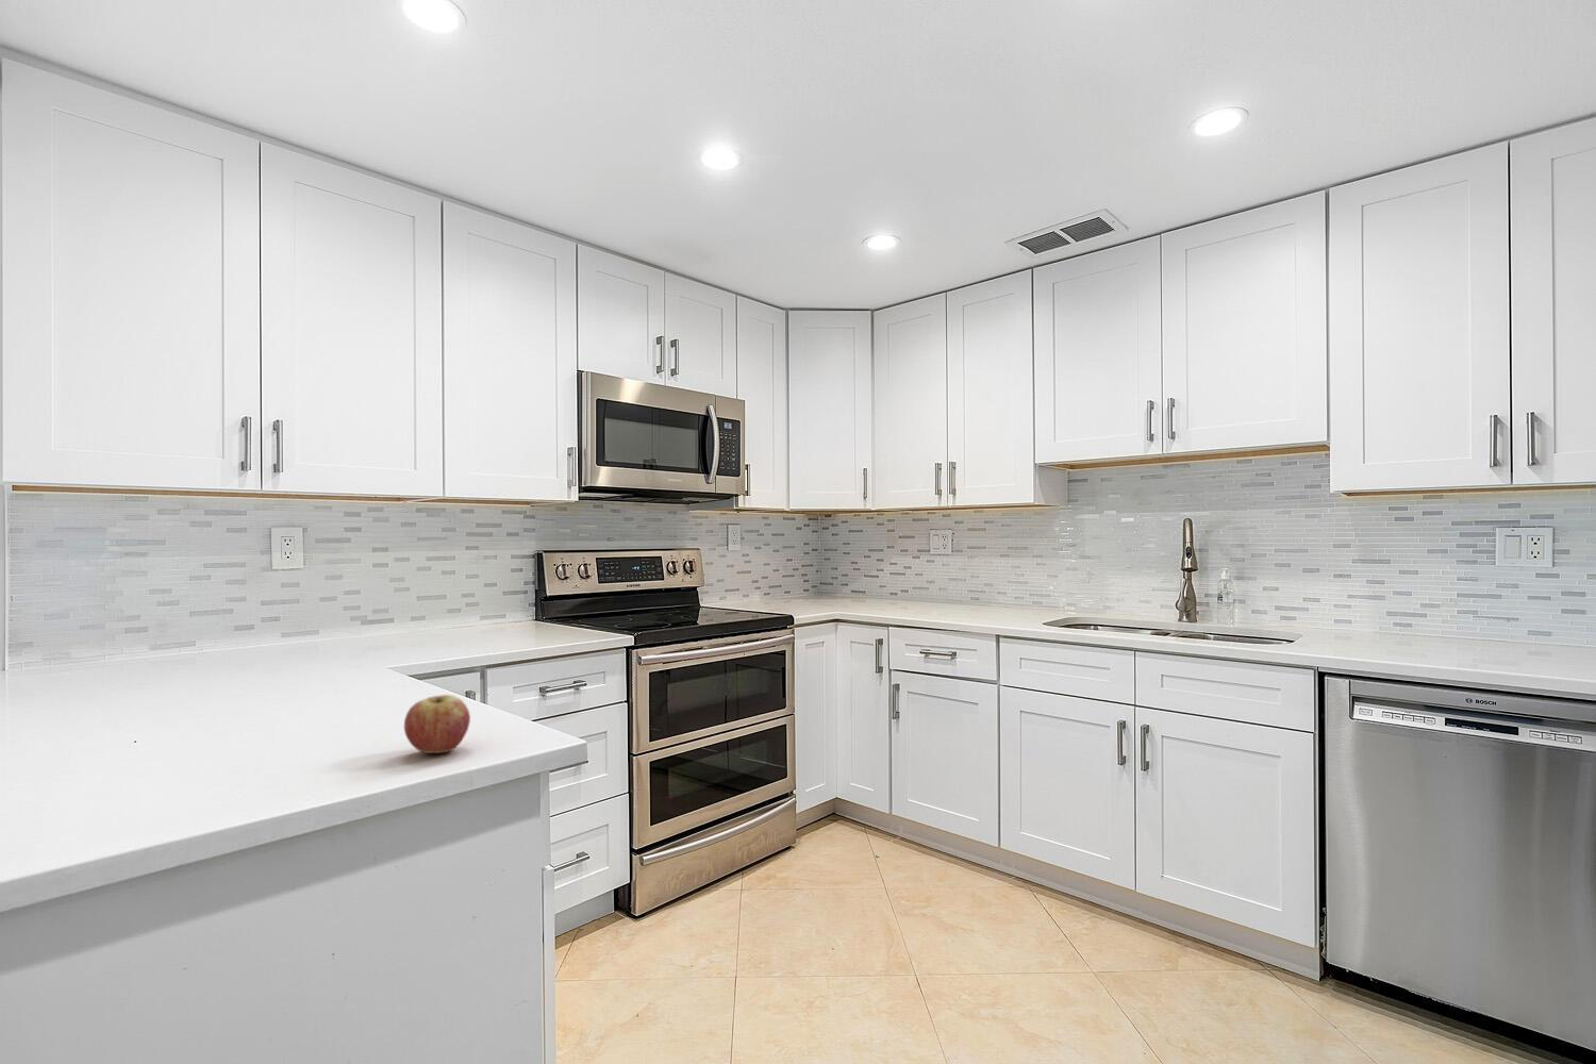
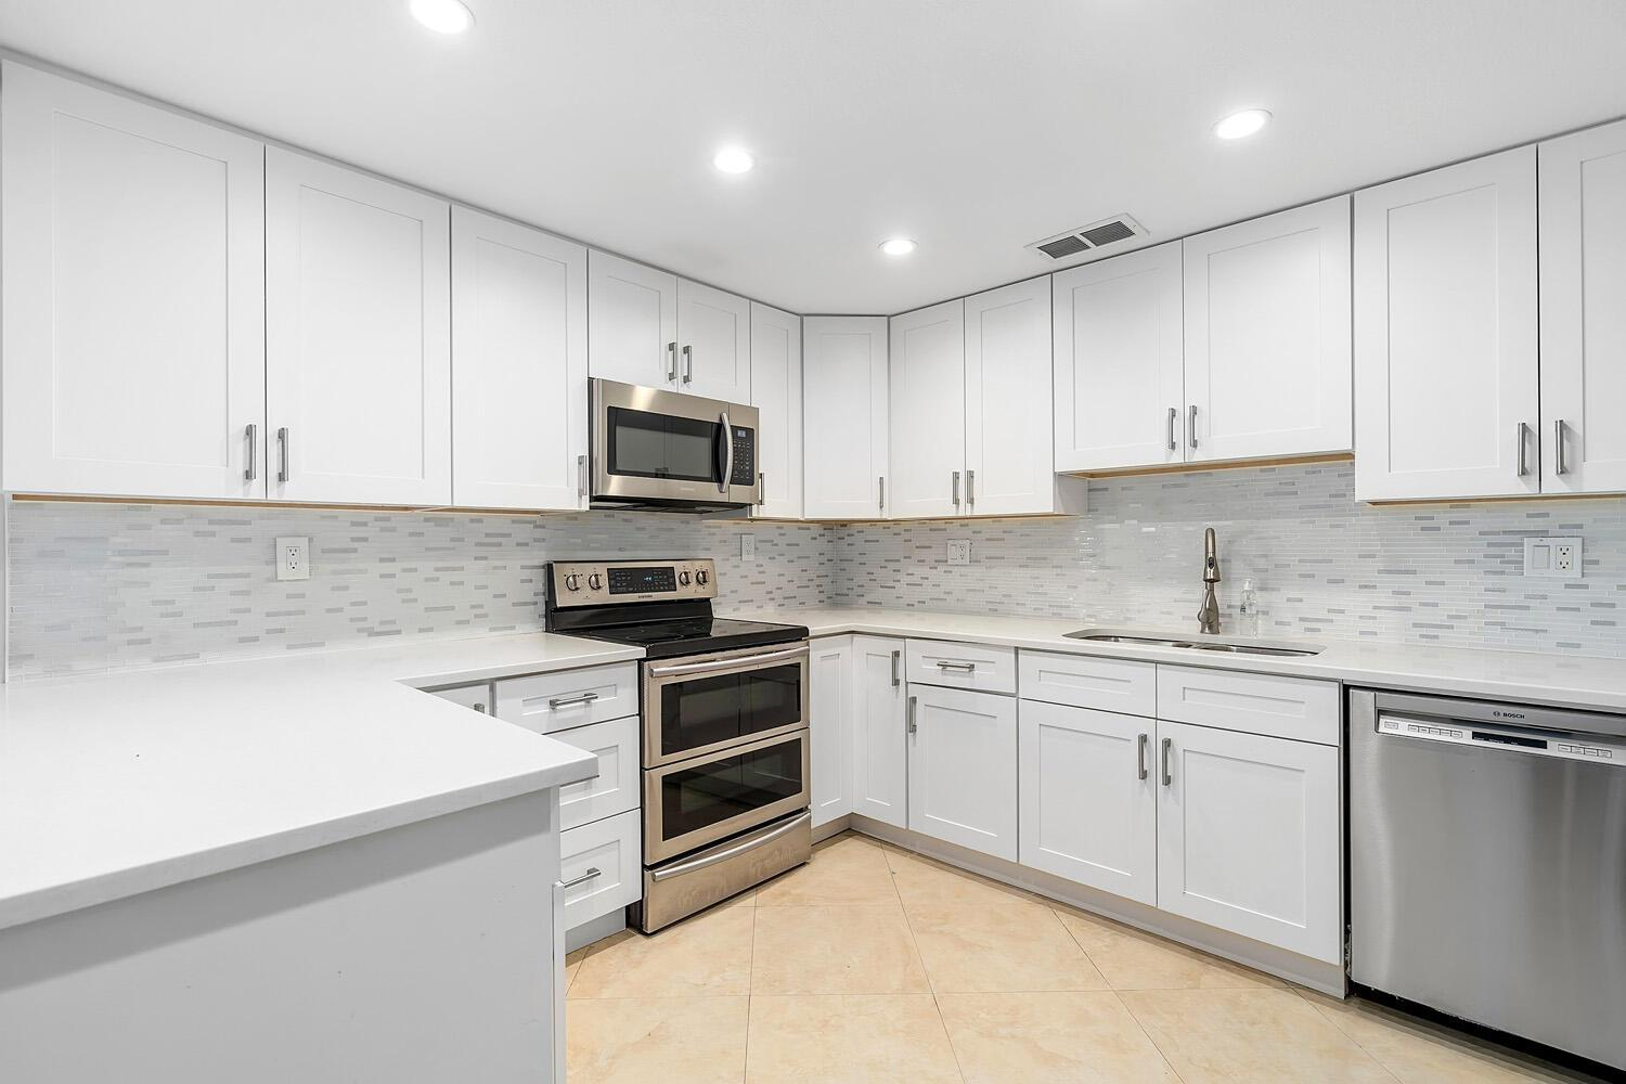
- fruit (437, 722)
